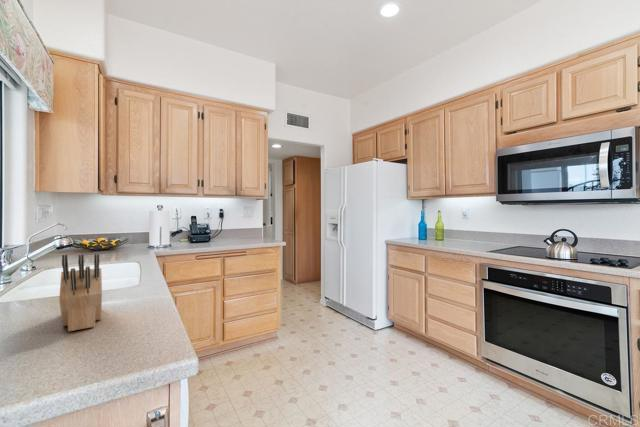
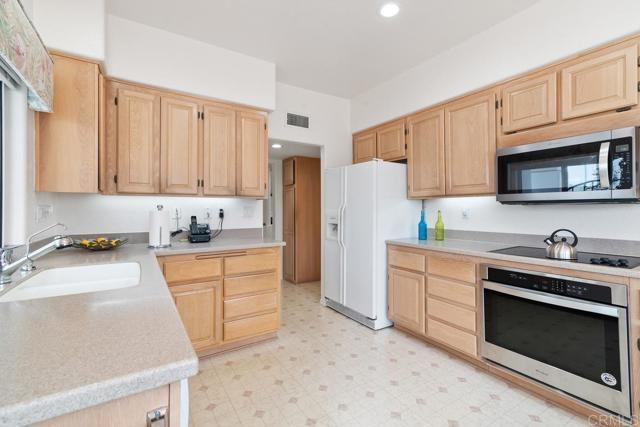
- knife block (82, 286)
